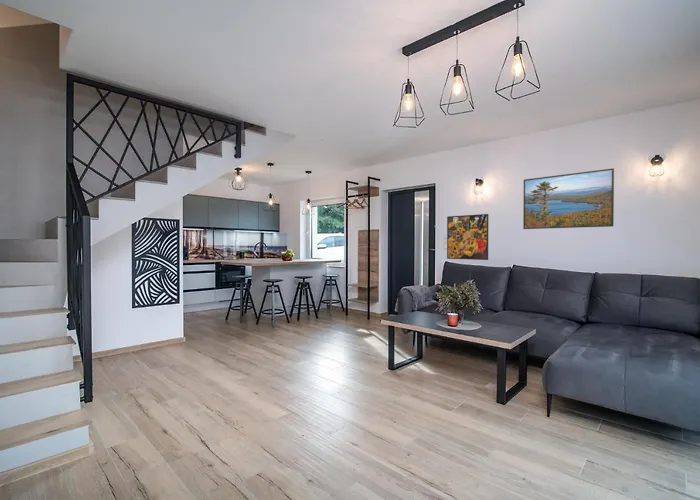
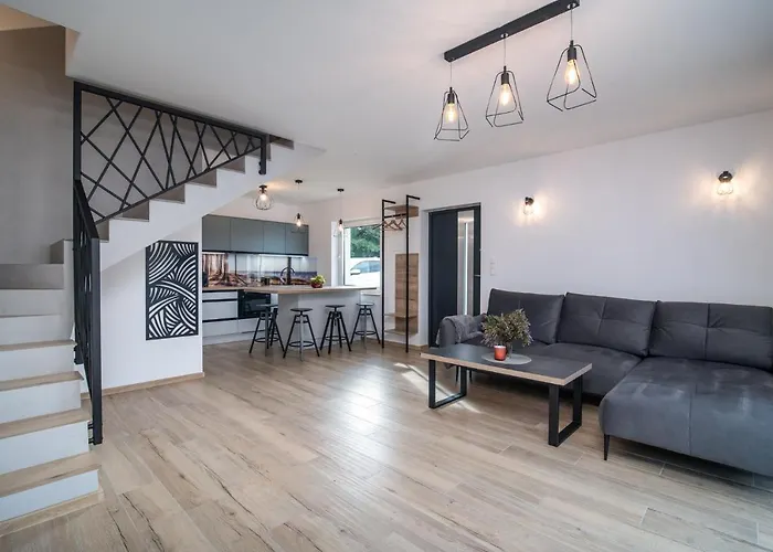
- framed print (466, 237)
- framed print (565, 201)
